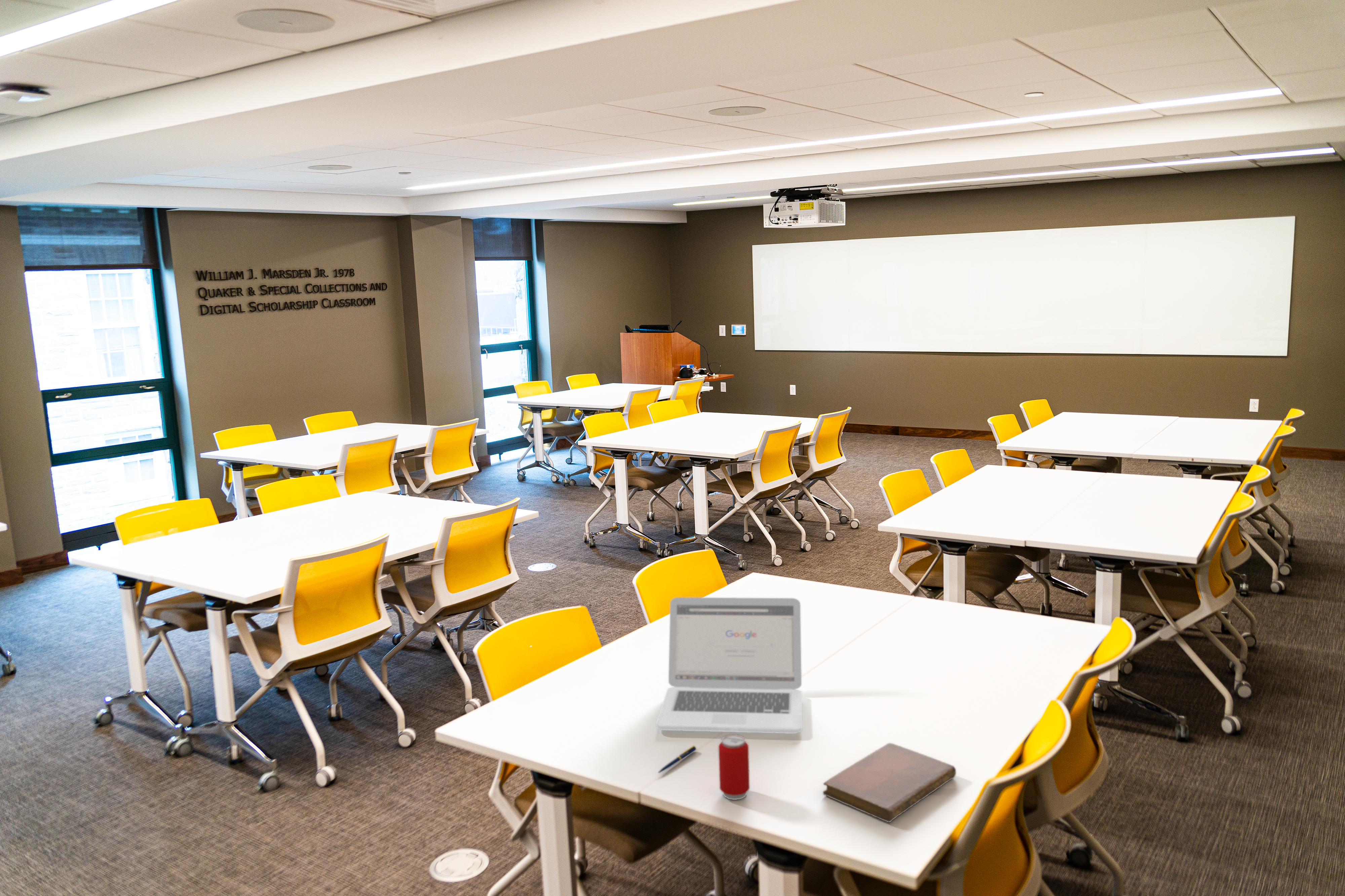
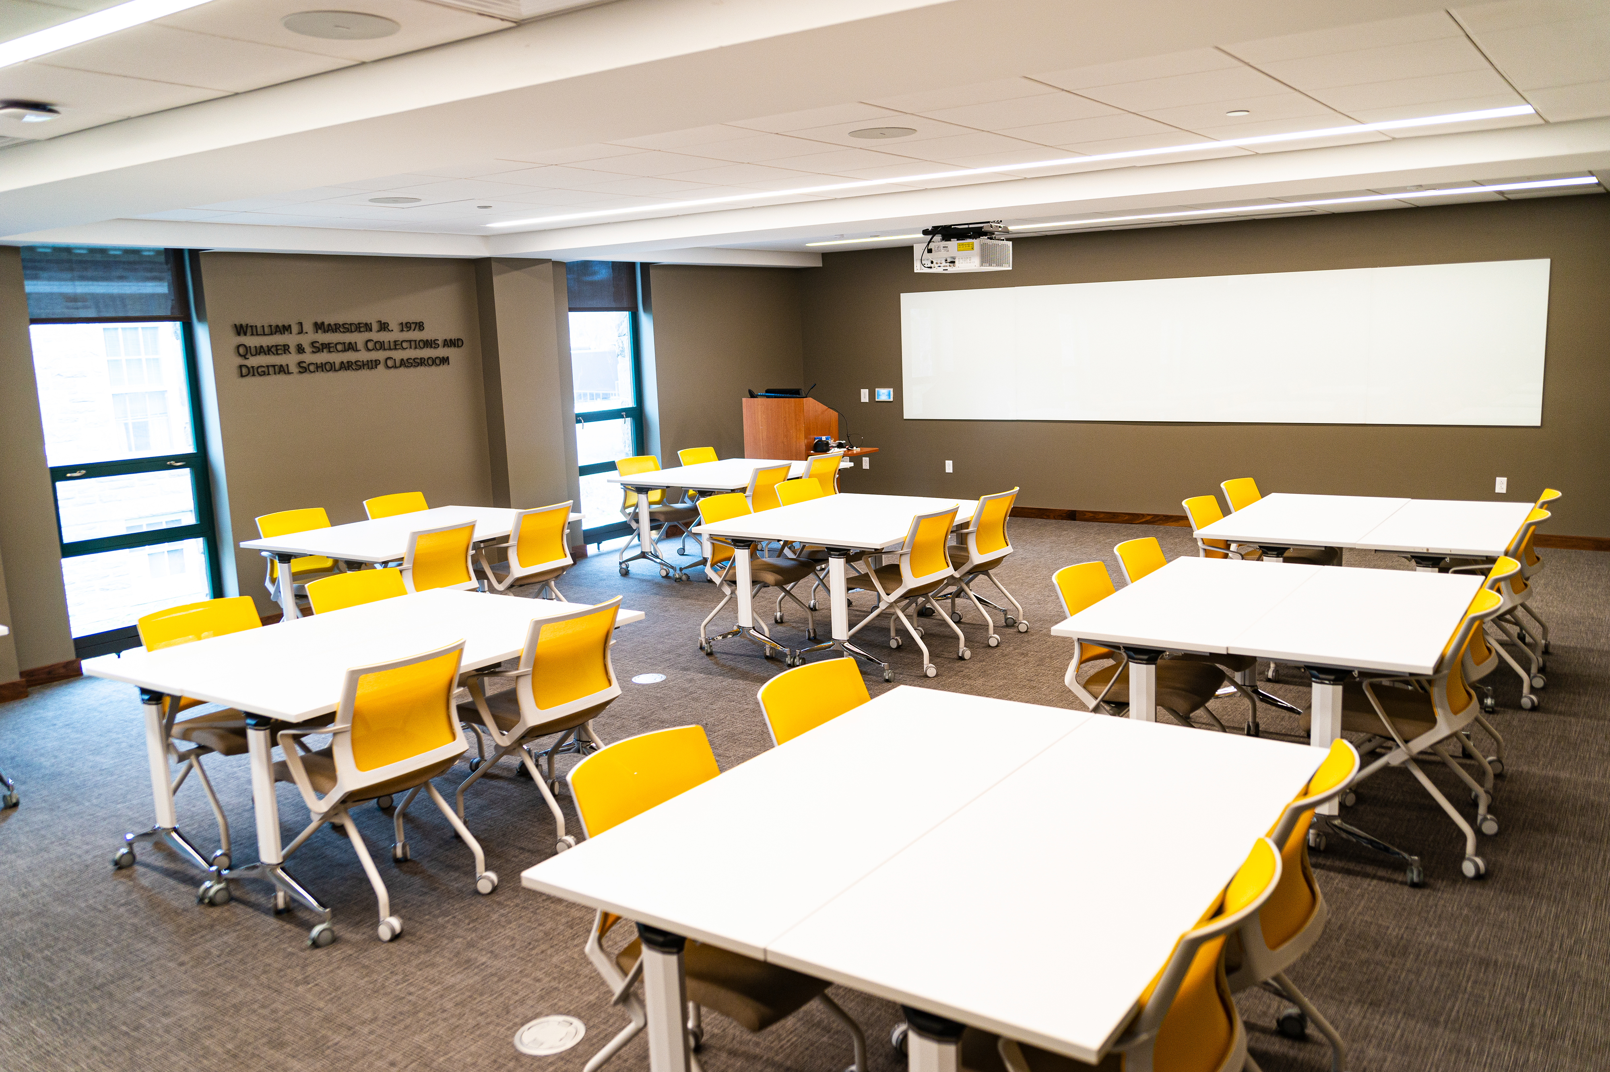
- notebook (890, 780)
- laptop (731, 662)
- beverage can (734, 767)
- pen (677, 760)
